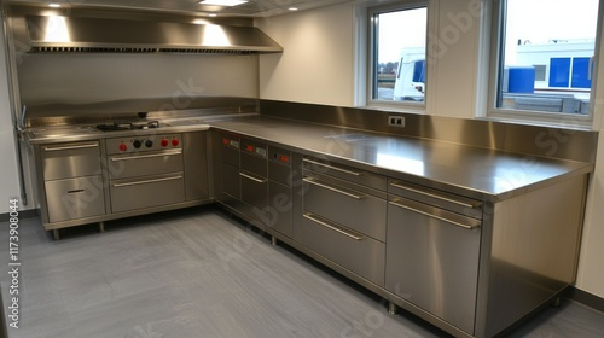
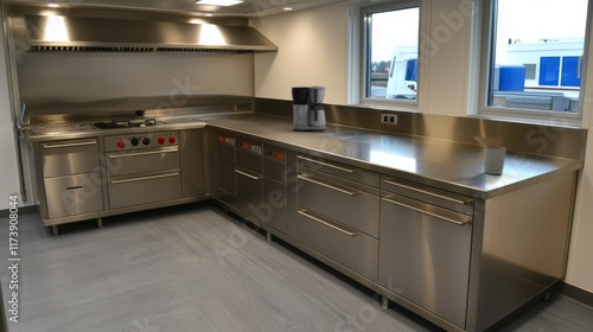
+ utensil holder (489, 153)
+ coffee maker (307, 108)
